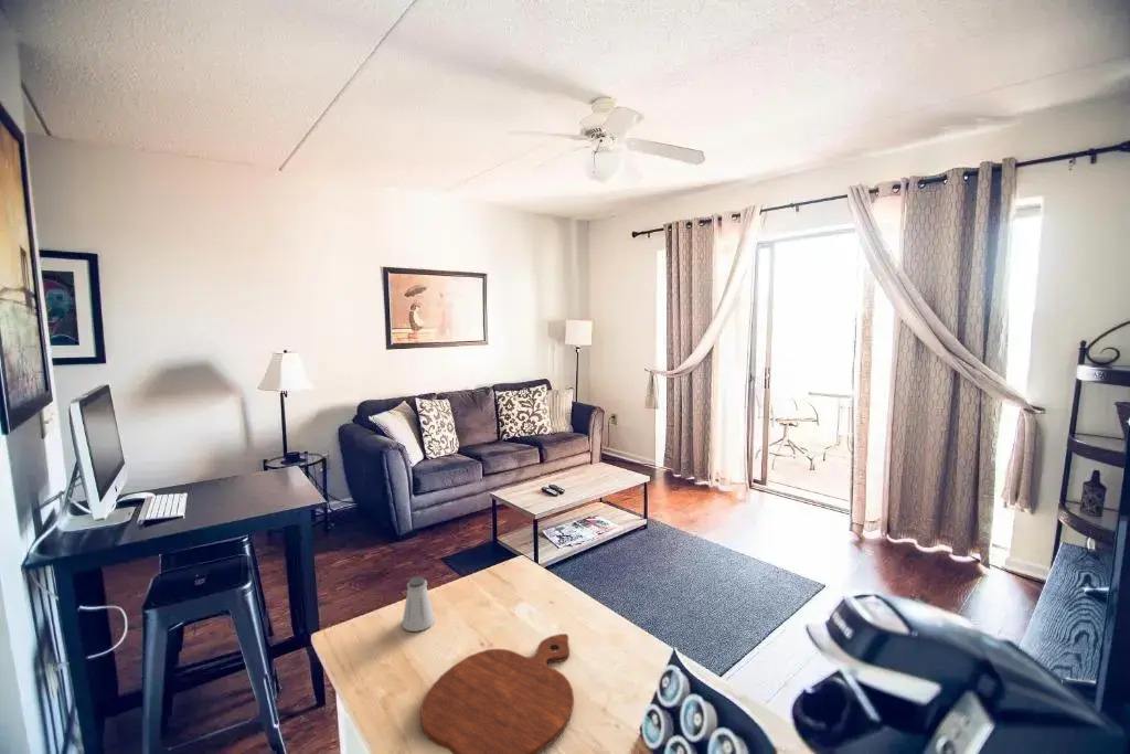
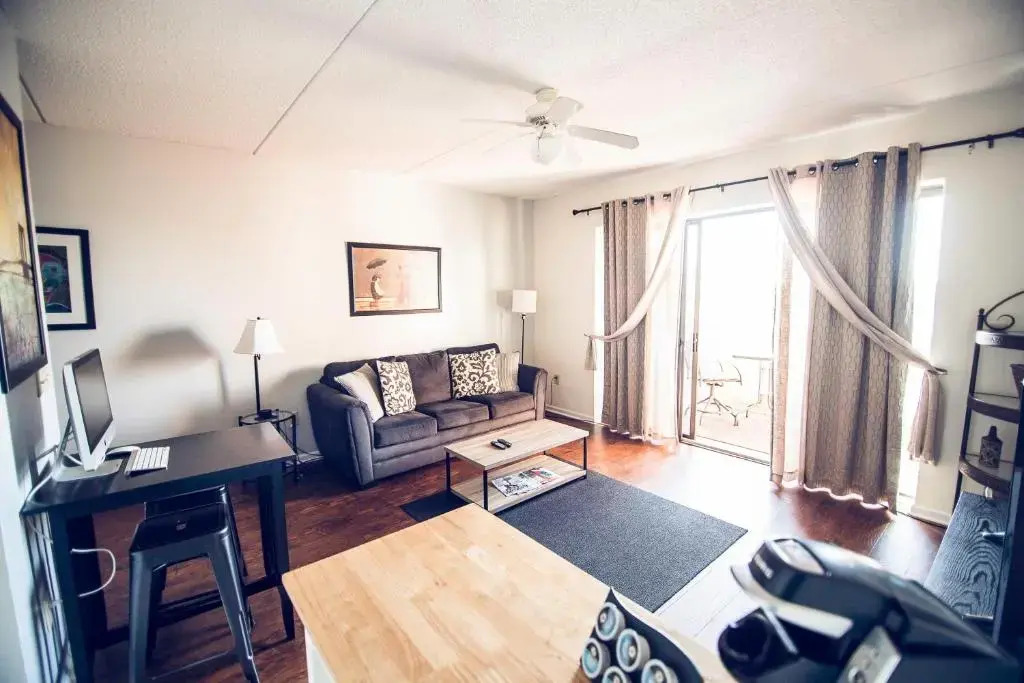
- saltshaker (417, 601)
- cutting board (515, 683)
